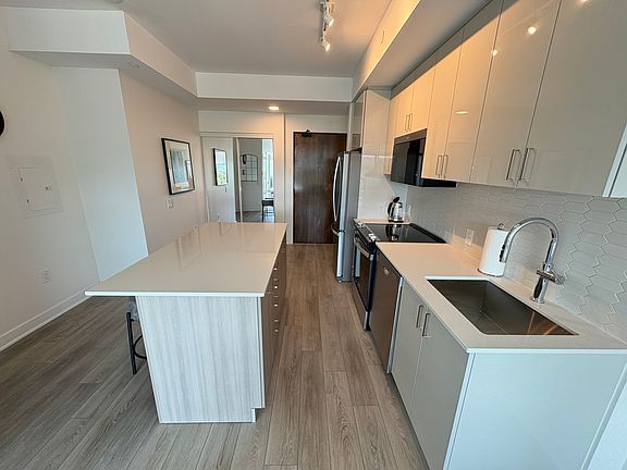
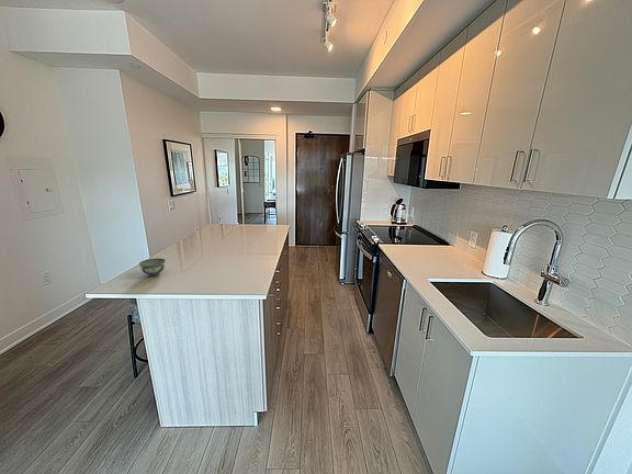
+ bowl (153, 268)
